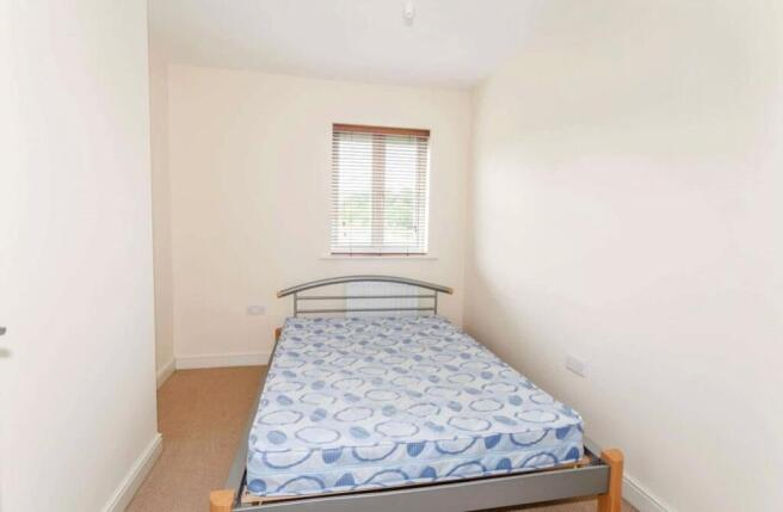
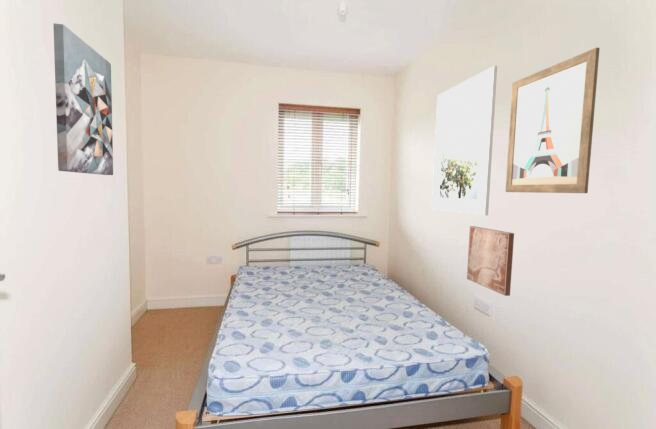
+ wall art (87, 110)
+ wall art (545, 131)
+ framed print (459, 148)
+ wall art (488, 258)
